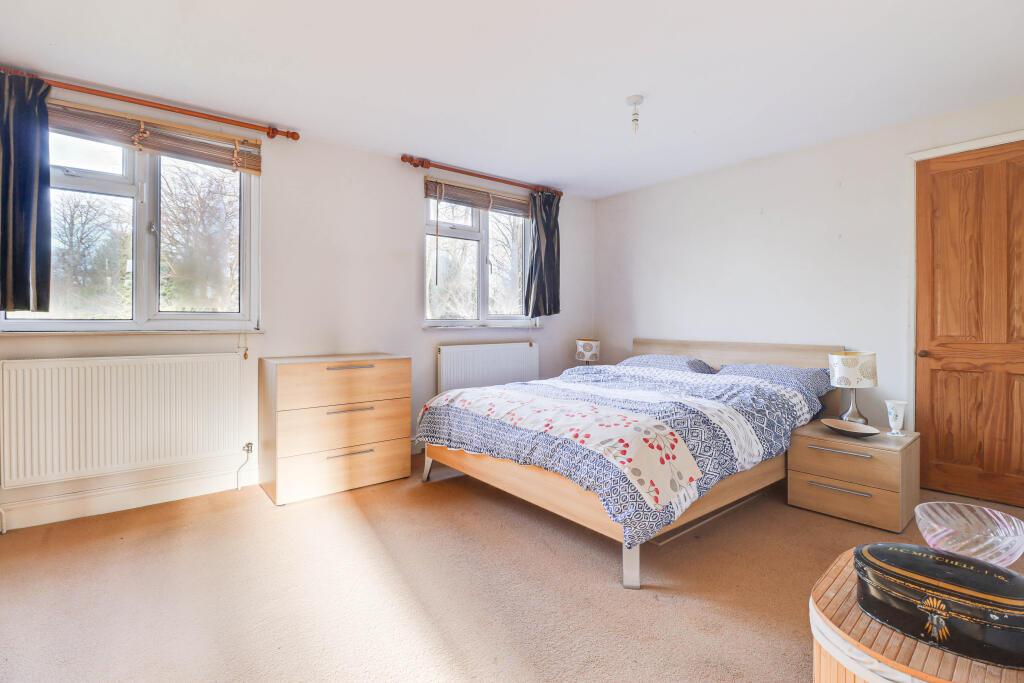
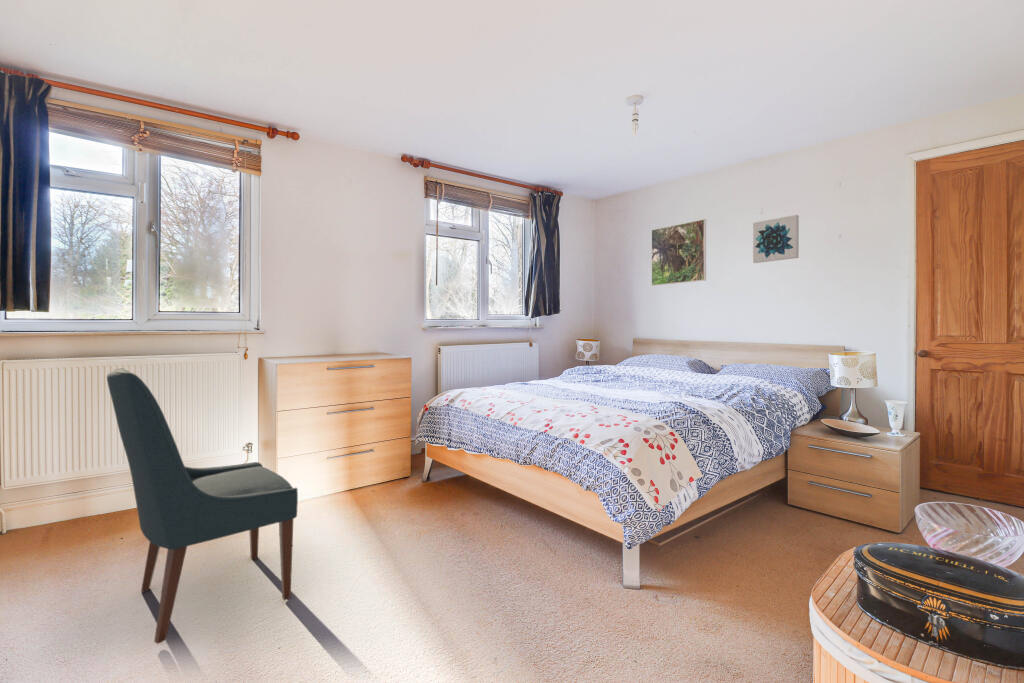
+ wall art (775, 239)
+ chair (202, 482)
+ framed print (677, 254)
